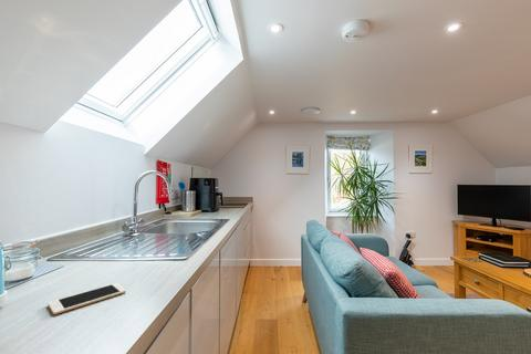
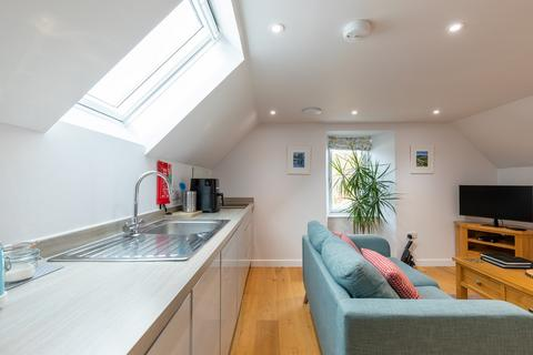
- cell phone (88, 296)
